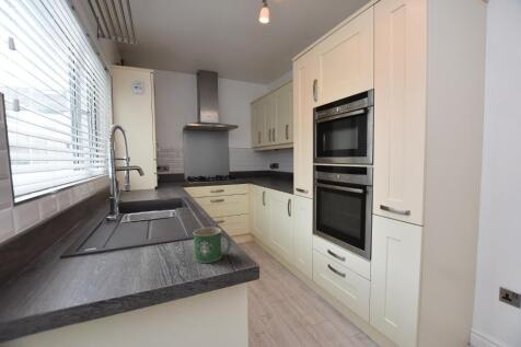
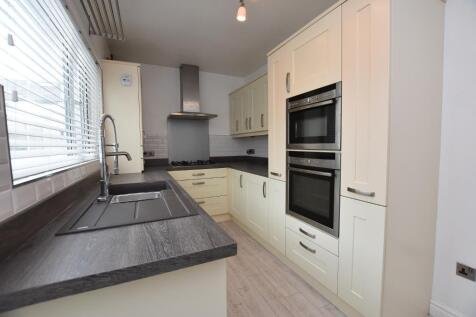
- mug (212, 243)
